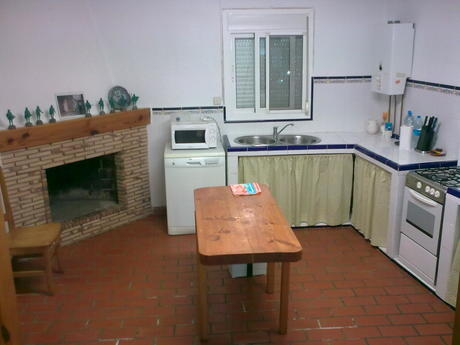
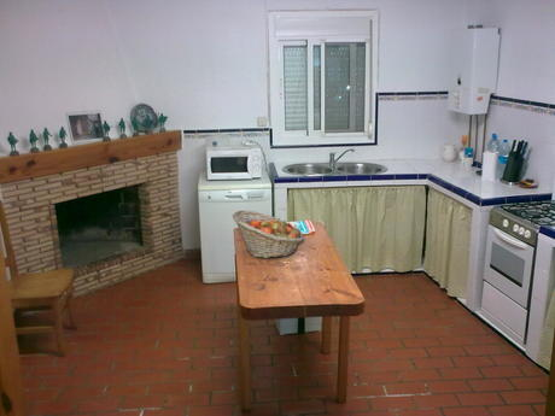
+ fruit basket (268, 232)
